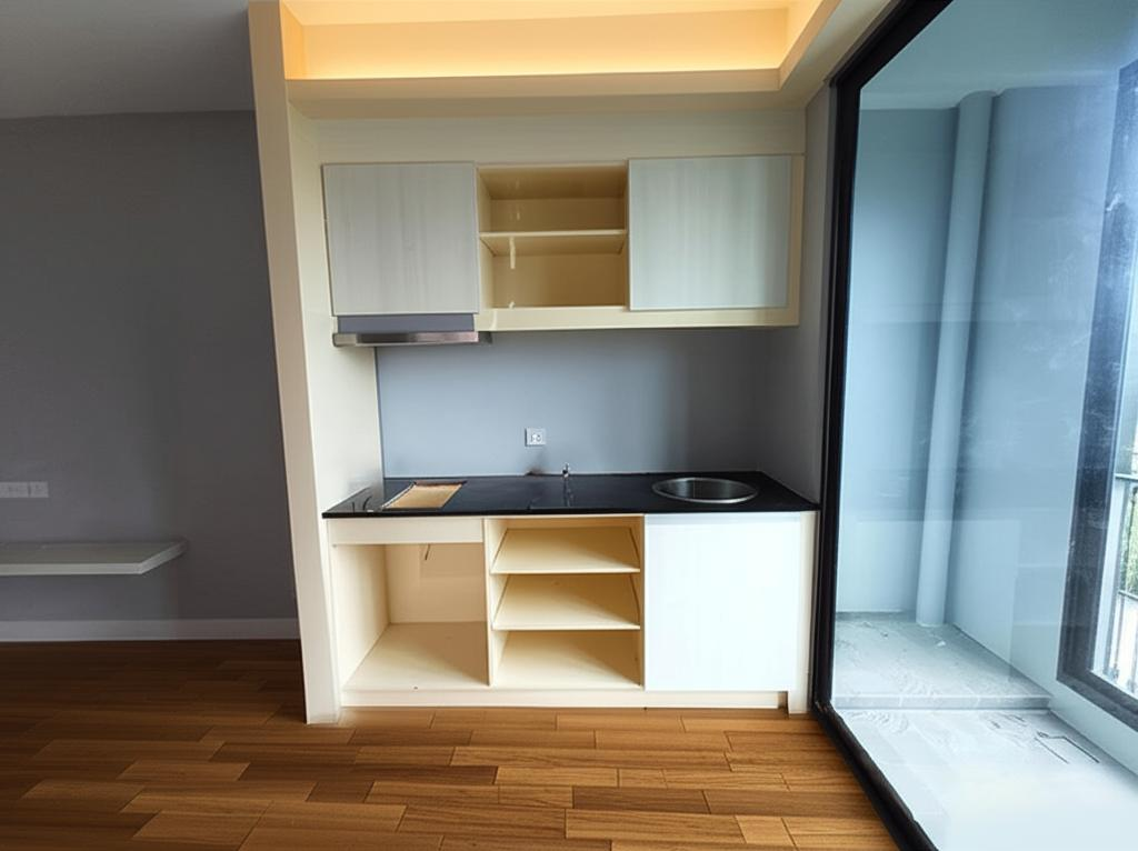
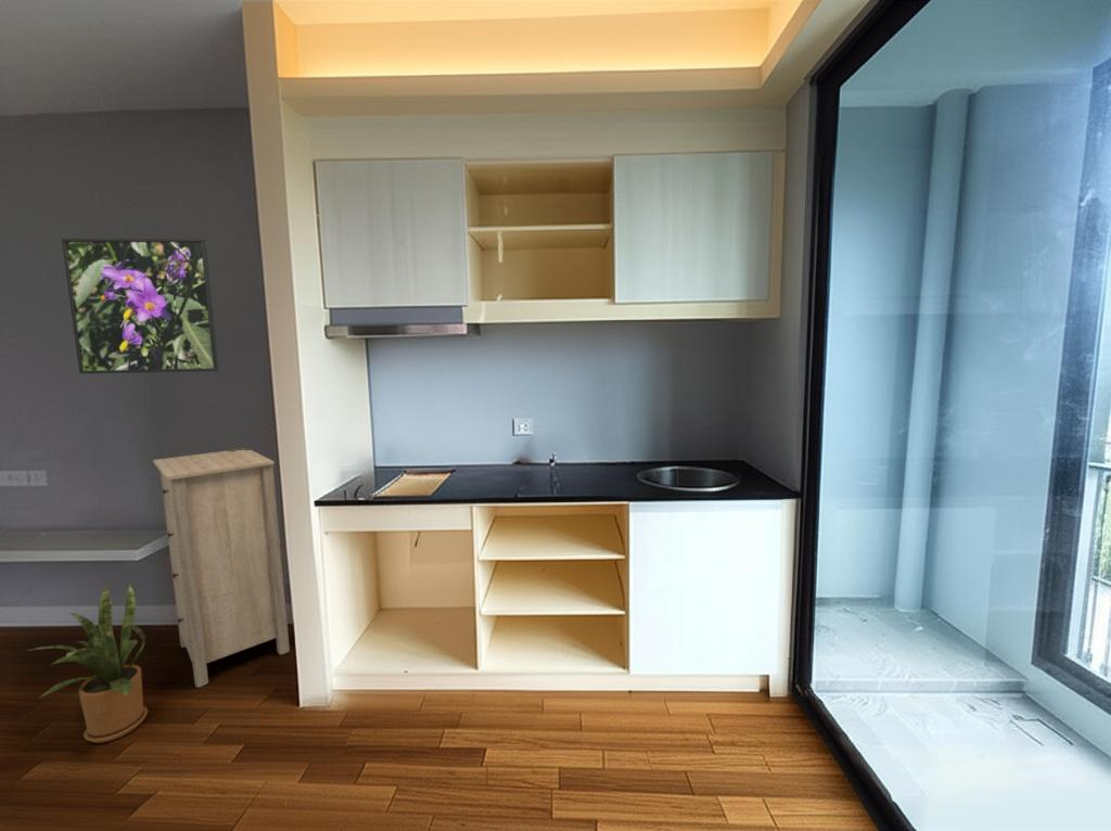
+ house plant (98, 668)
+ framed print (142, 306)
+ storage cabinet (222, 557)
